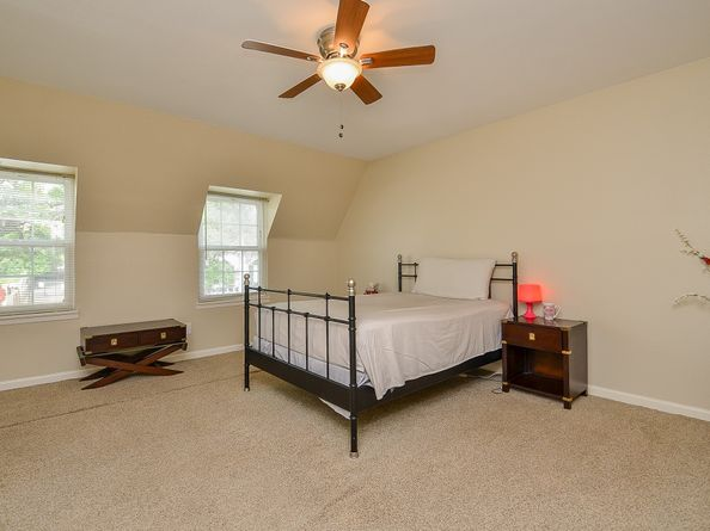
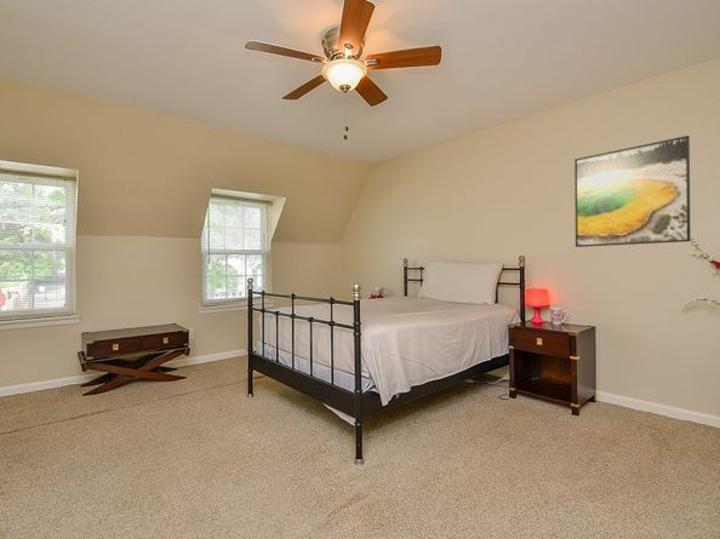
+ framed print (627, 196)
